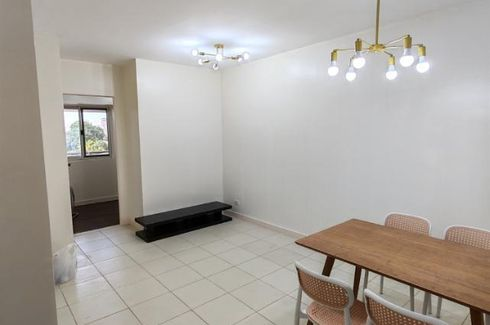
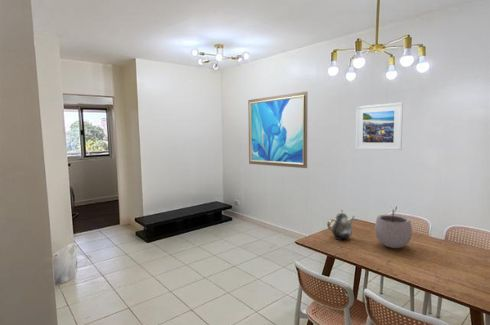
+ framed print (377, 127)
+ teapot (341, 223)
+ wall art (274, 131)
+ plant pot (393, 226)
